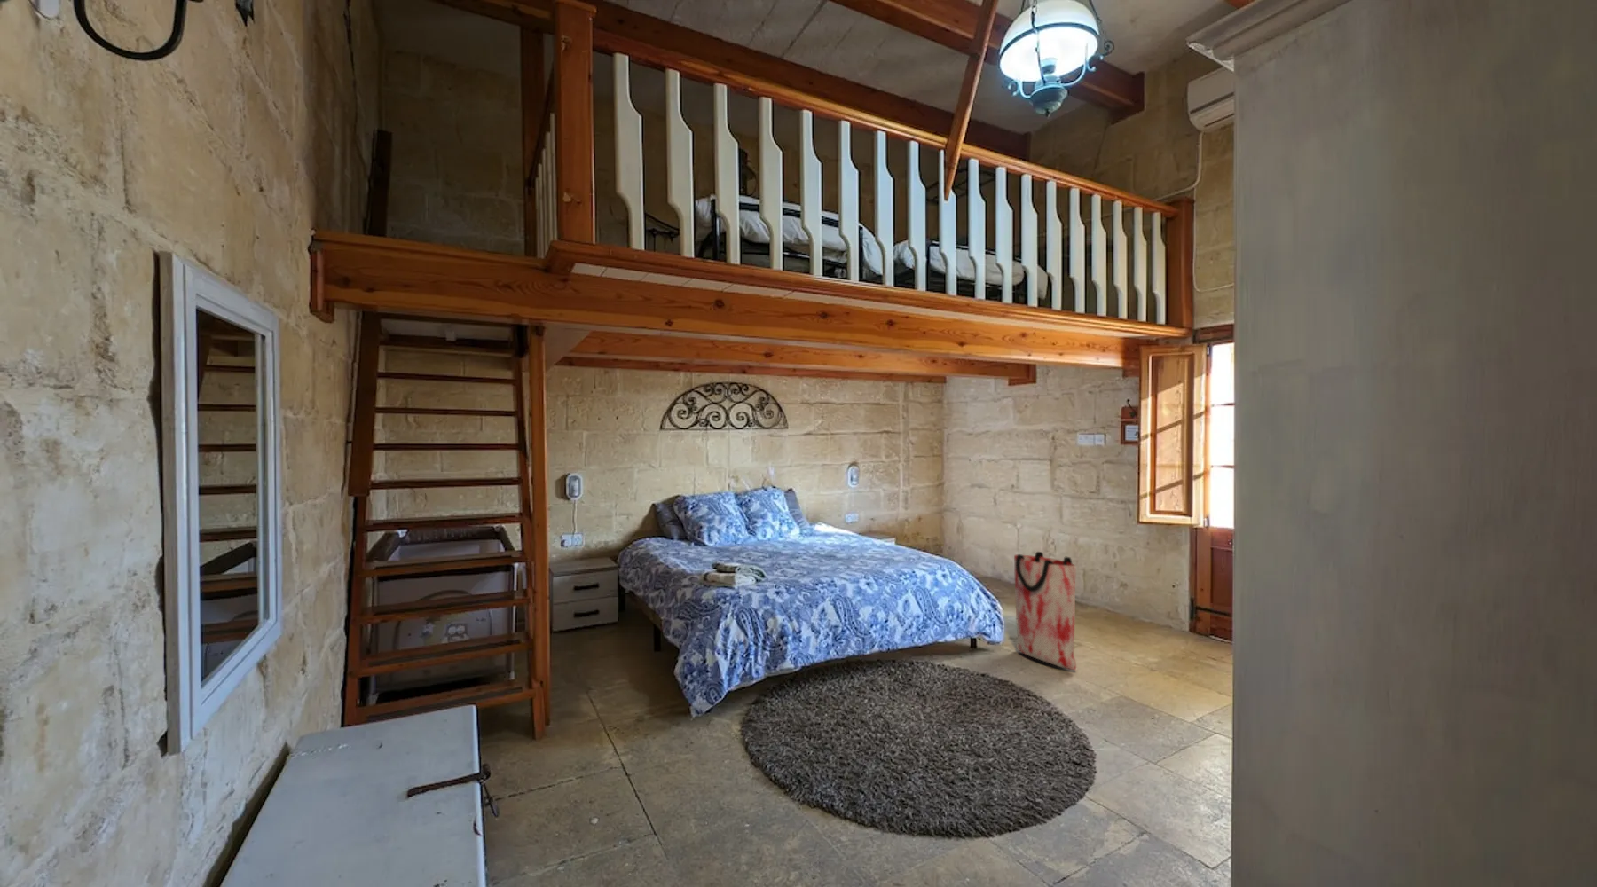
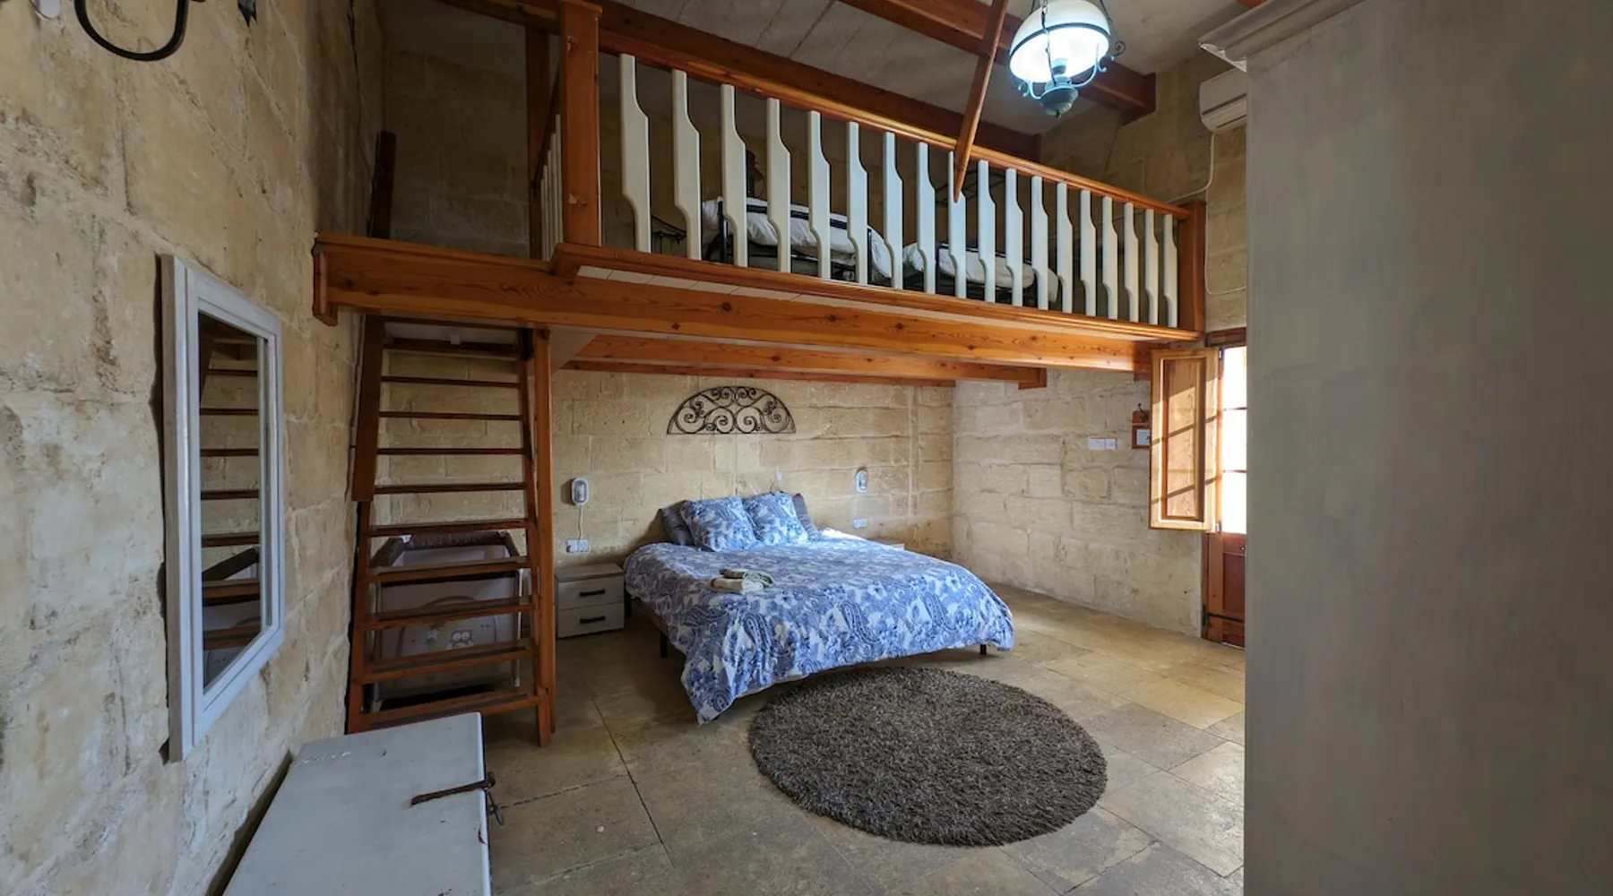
- bag (1043, 608)
